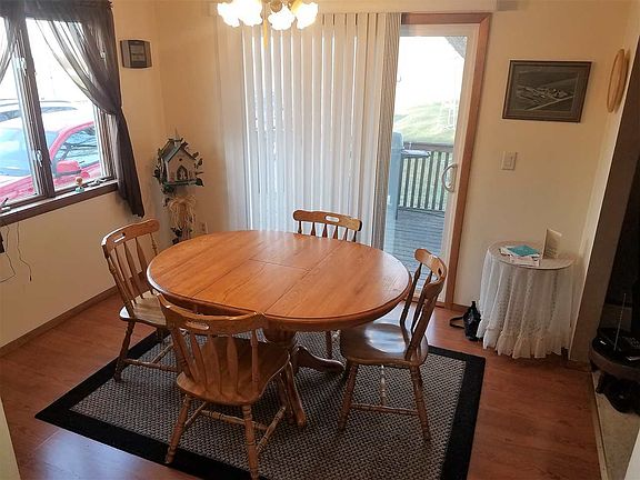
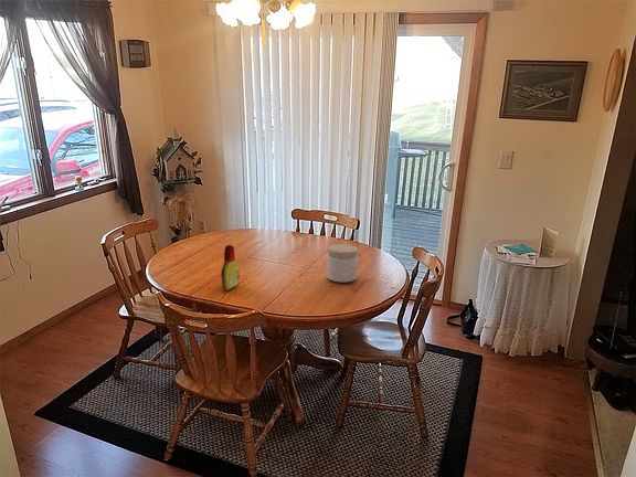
+ jar (342, 263)
+ bottle (229, 266)
